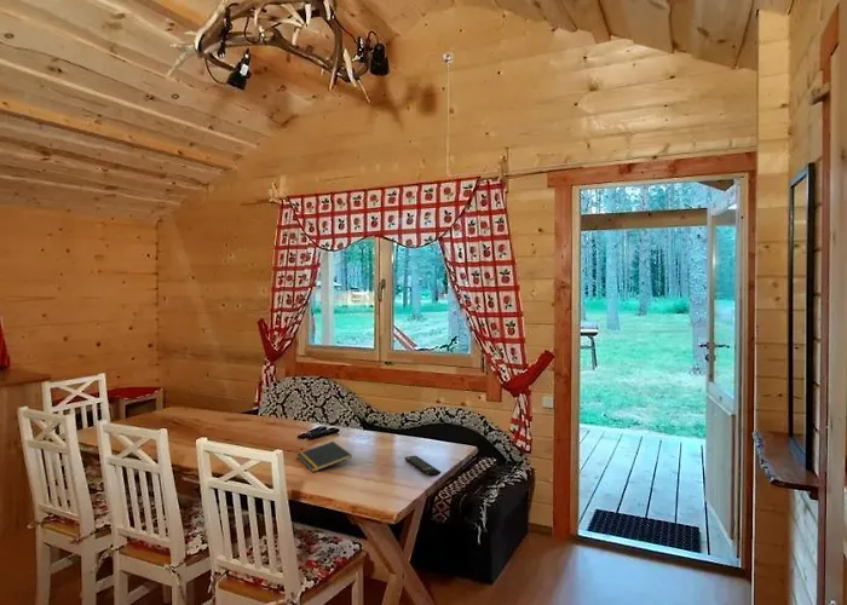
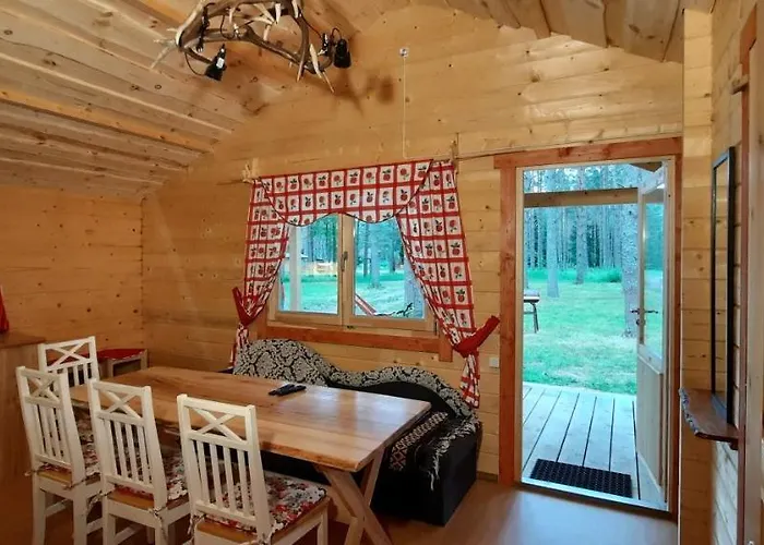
- remote control (421, 465)
- notepad (323, 455)
